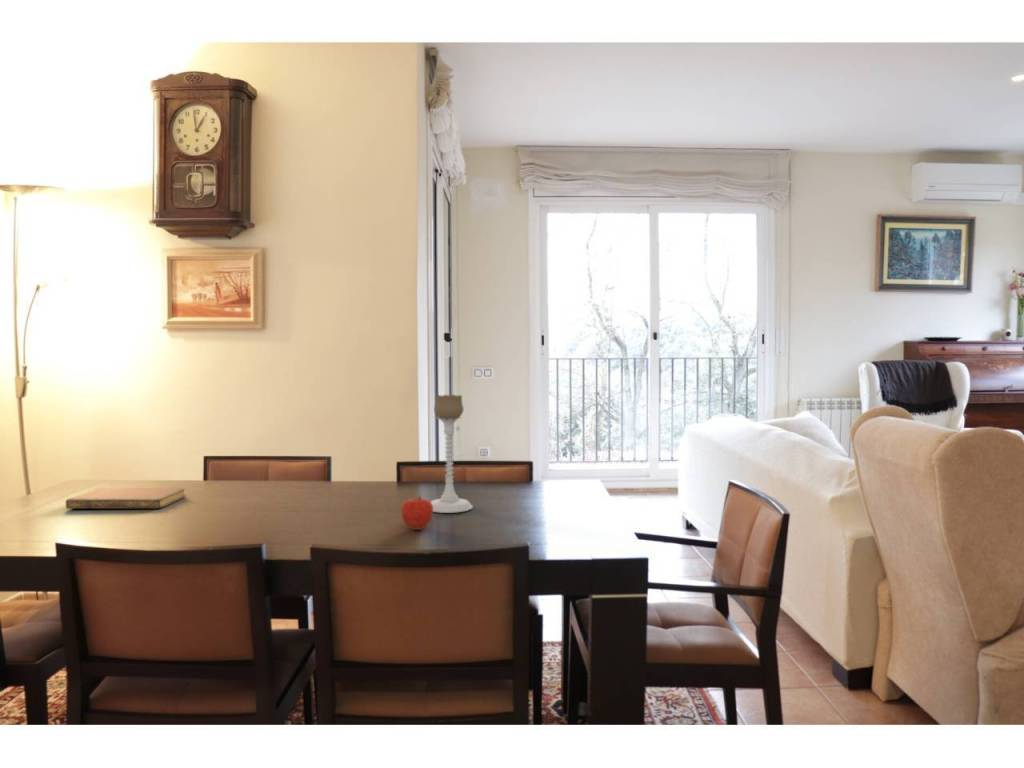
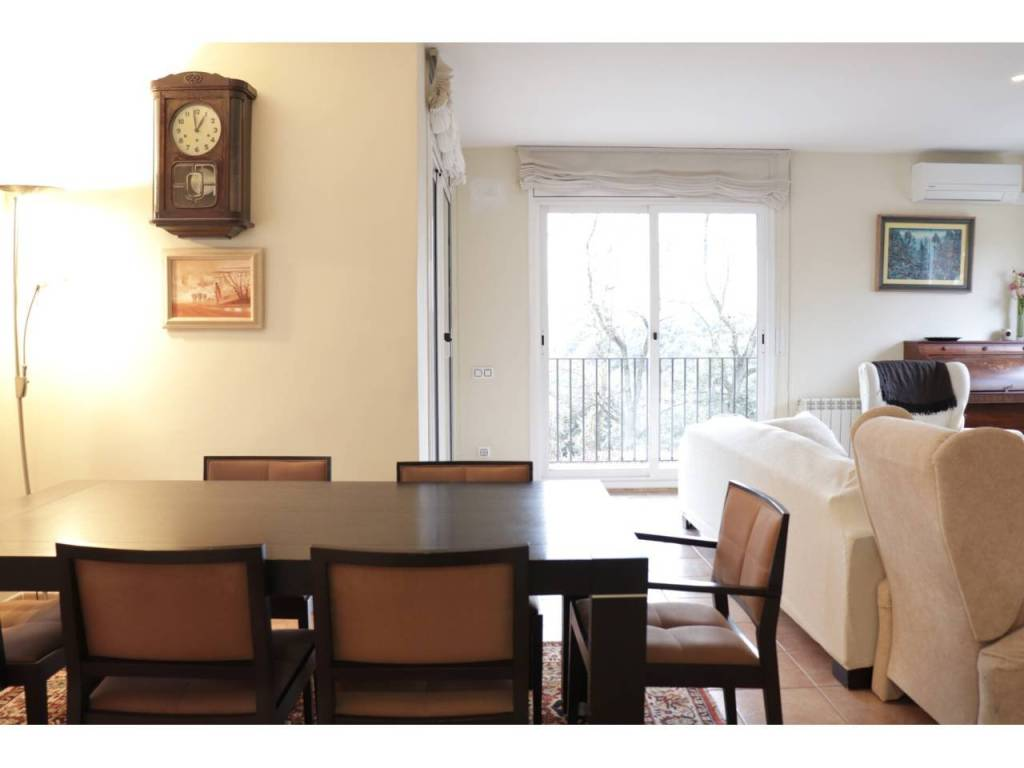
- candle holder (449, 451)
- notebook (128, 498)
- fruit (417, 512)
